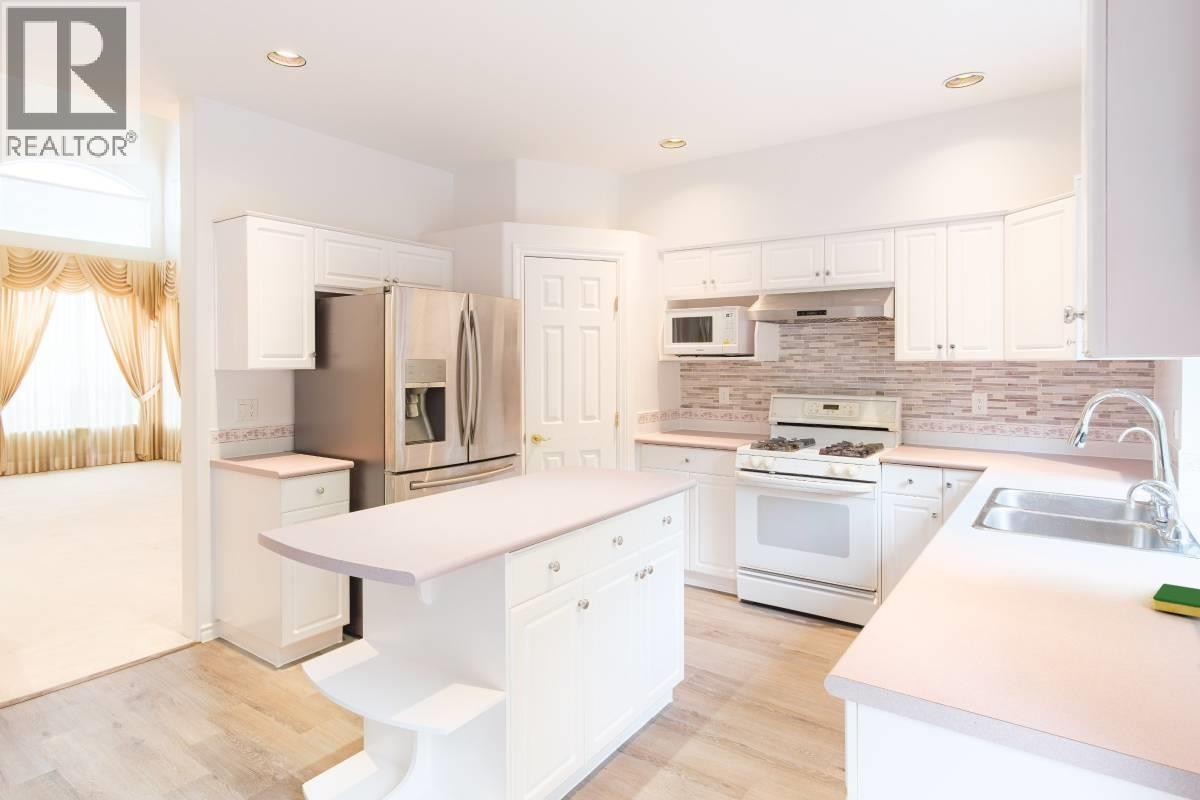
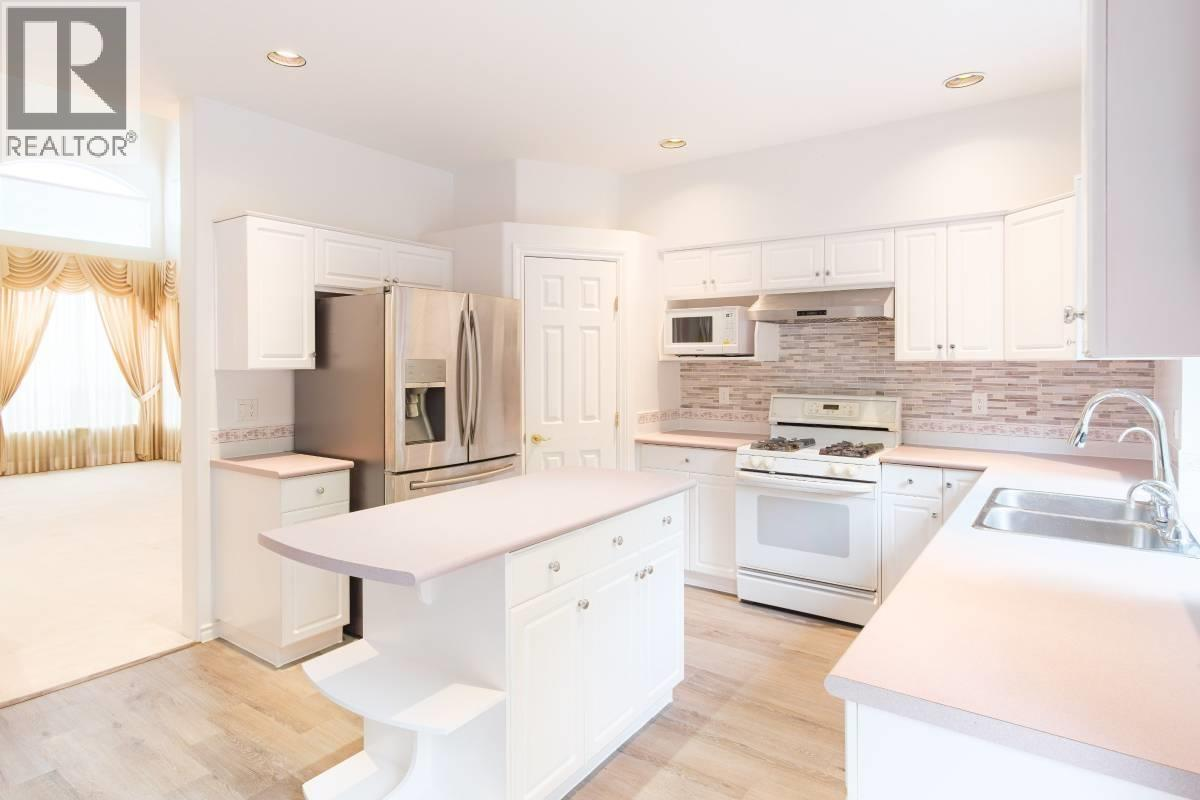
- dish sponge (1181, 599)
